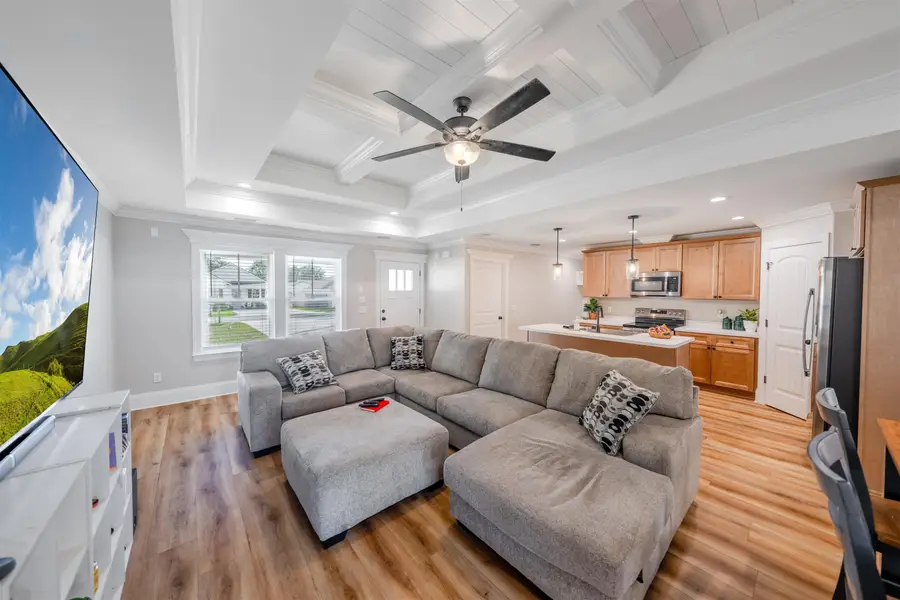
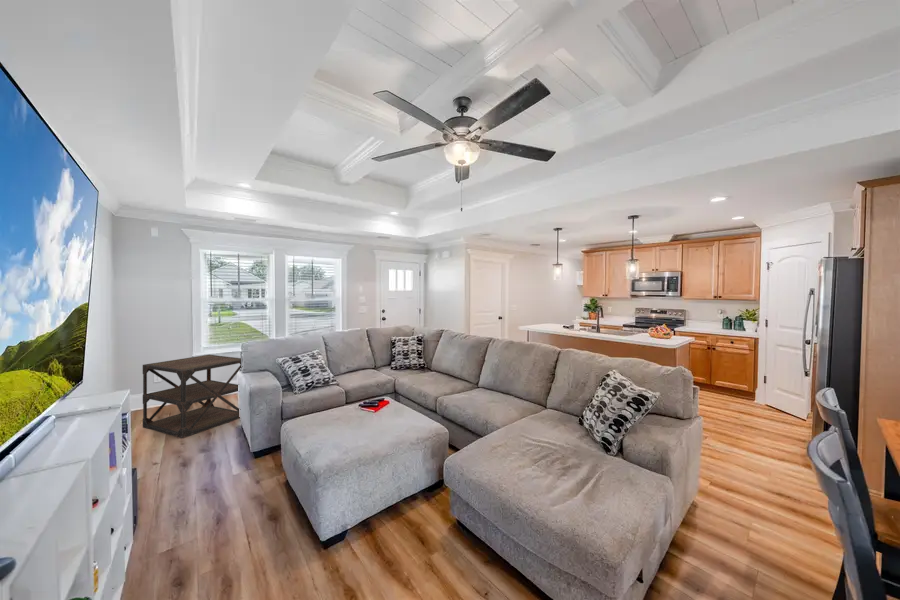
+ side table (197, 391)
